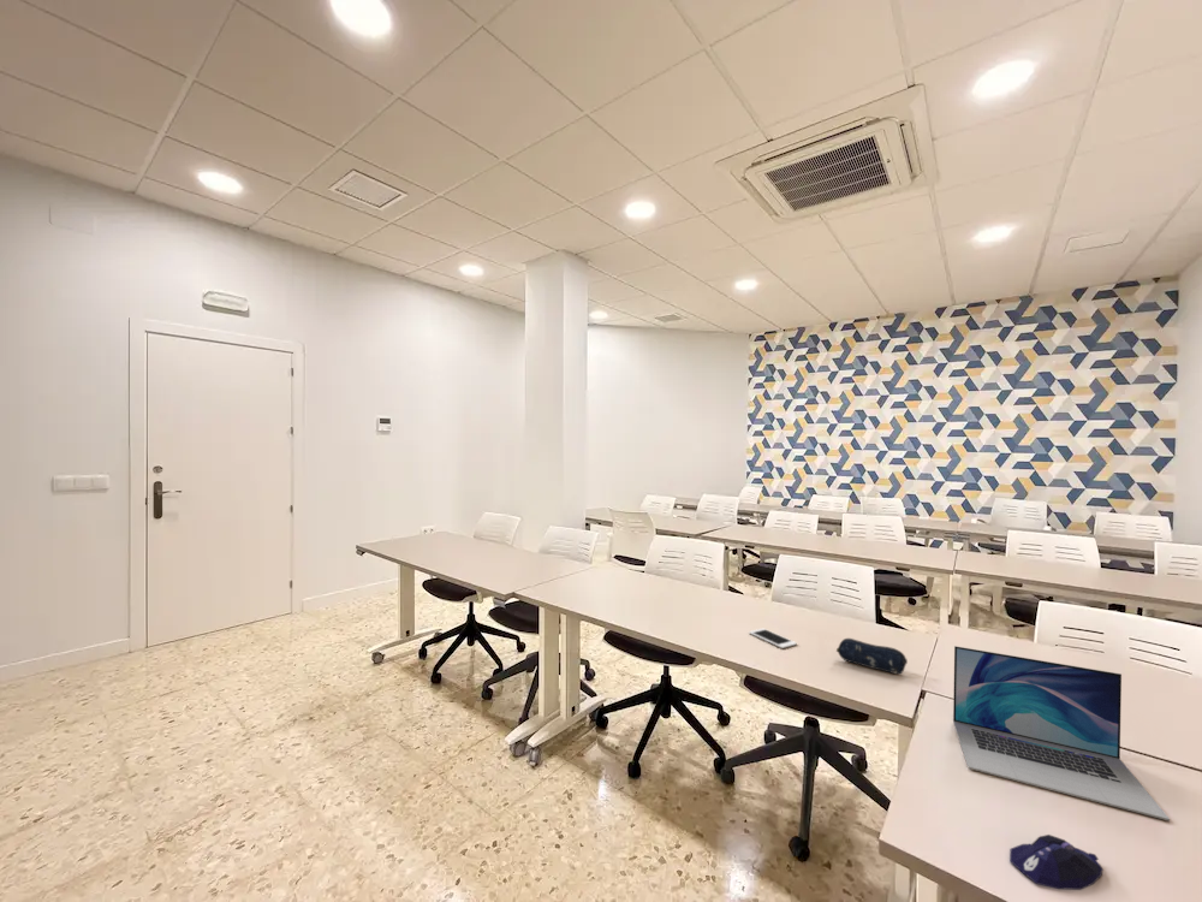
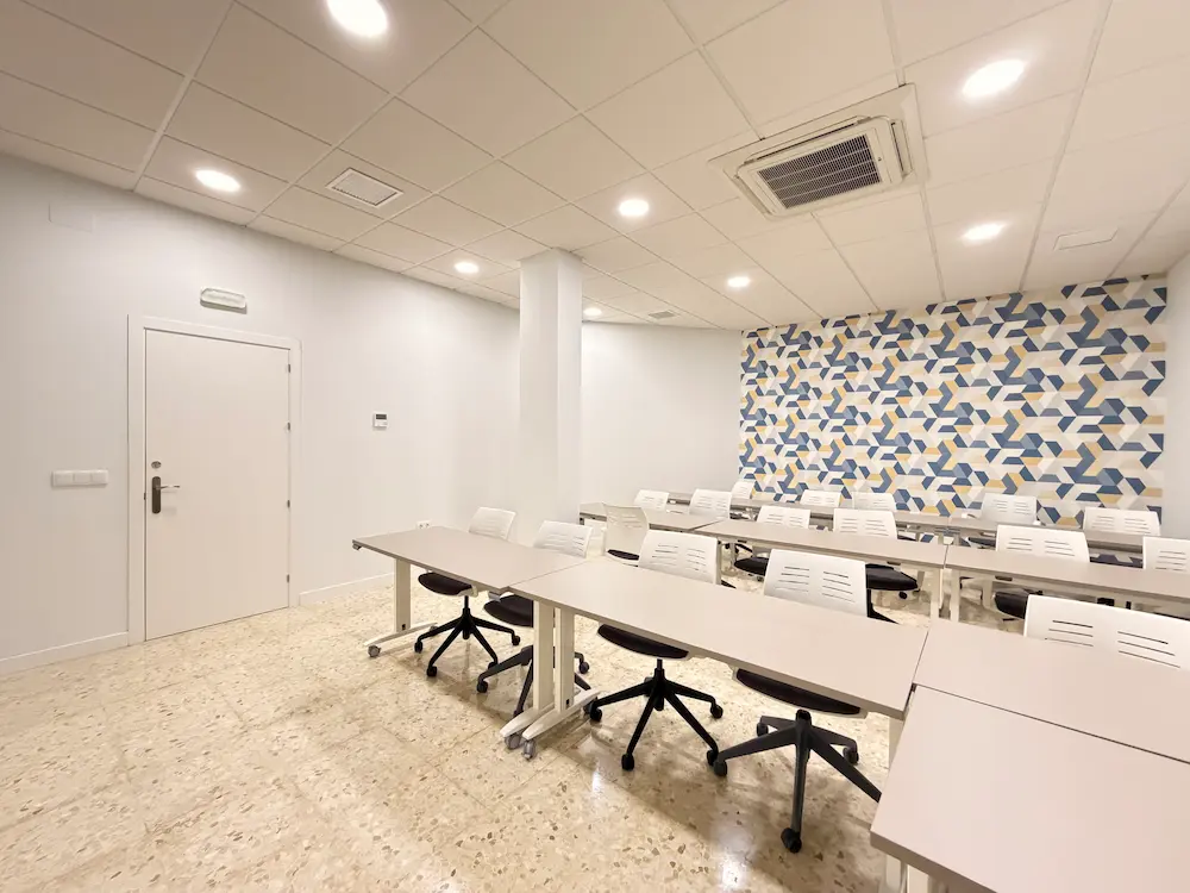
- computer mouse (1055, 853)
- pencil case (870, 655)
- laptop (1046, 719)
- cell phone (772, 637)
